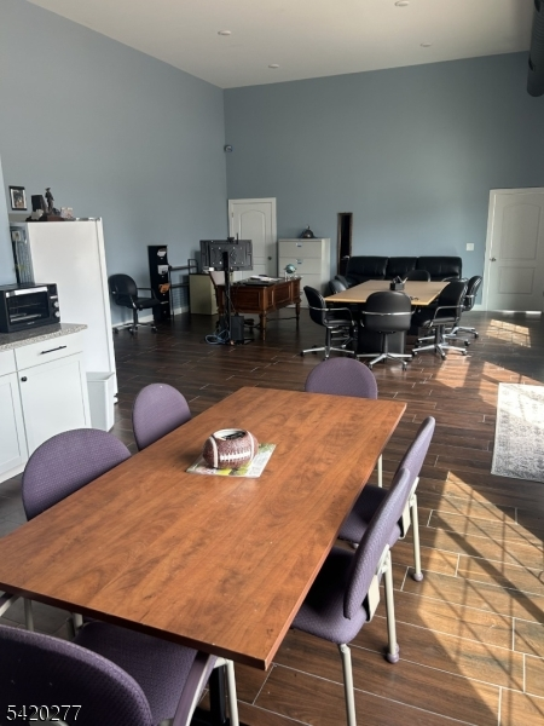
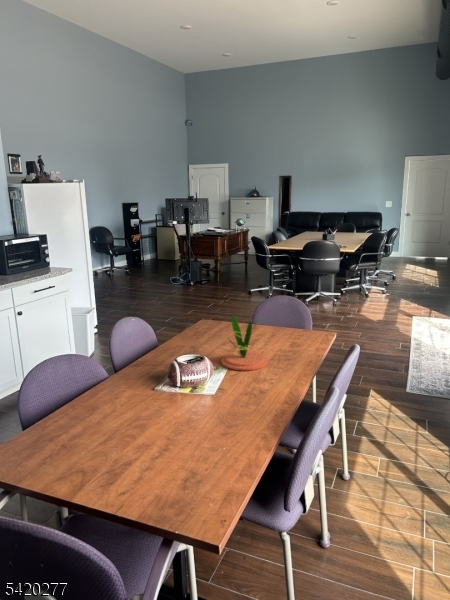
+ plant (241, 336)
